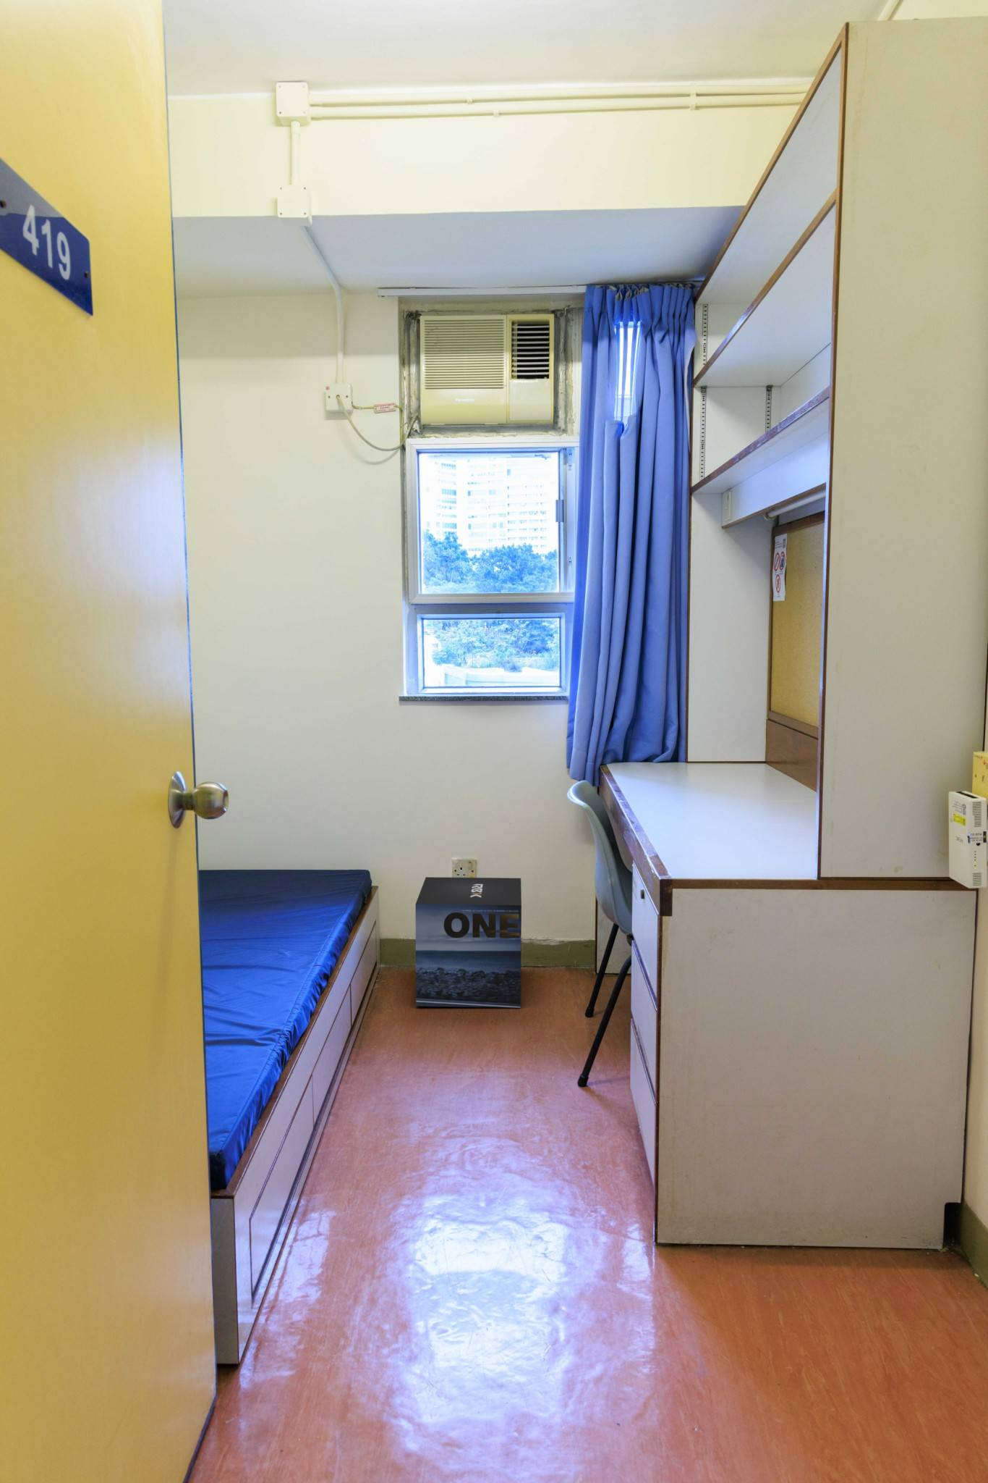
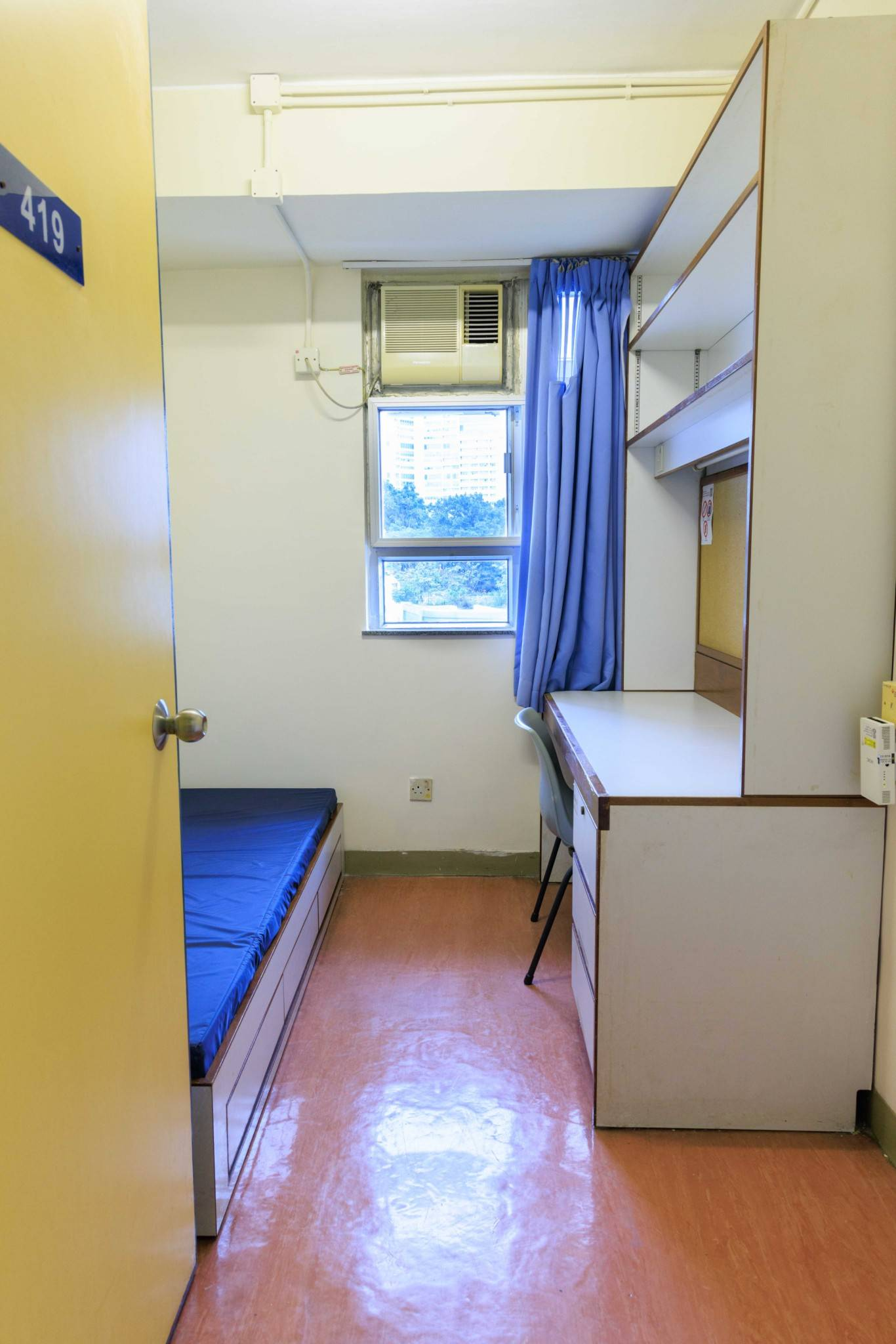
- cardboard box (471, 939)
